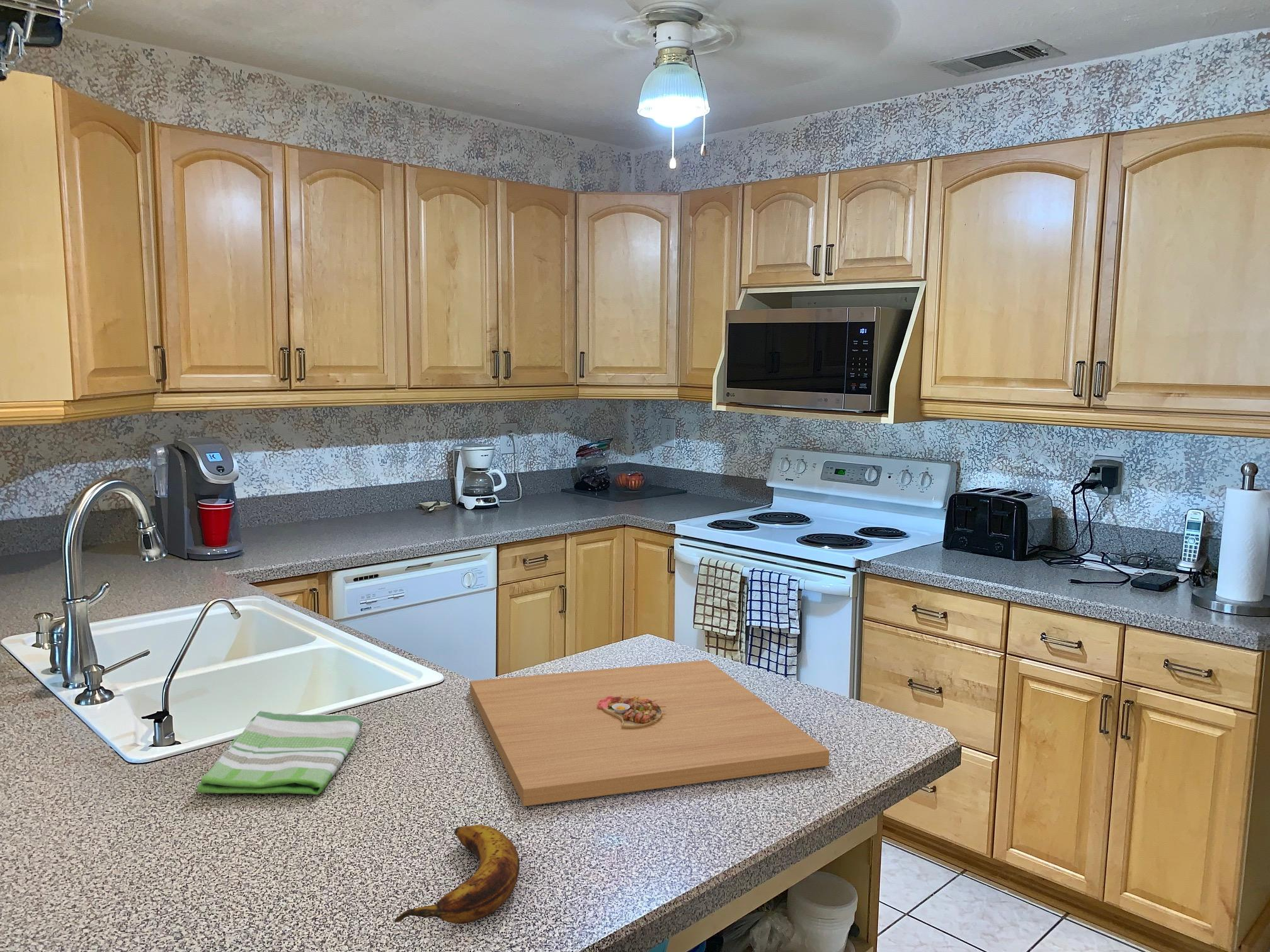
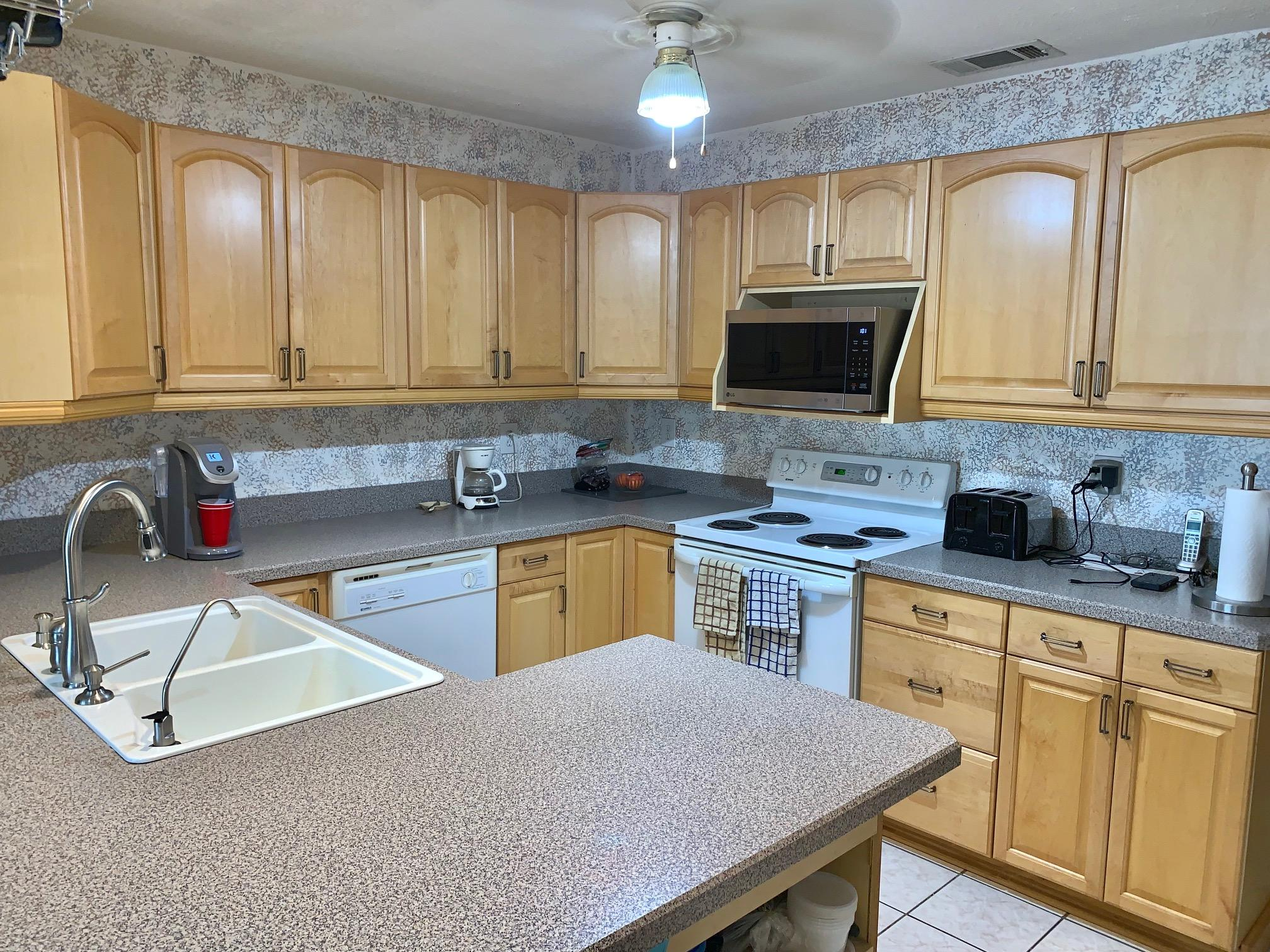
- banana (474, 873)
- platter (632, 715)
- dish towel (286, 749)
